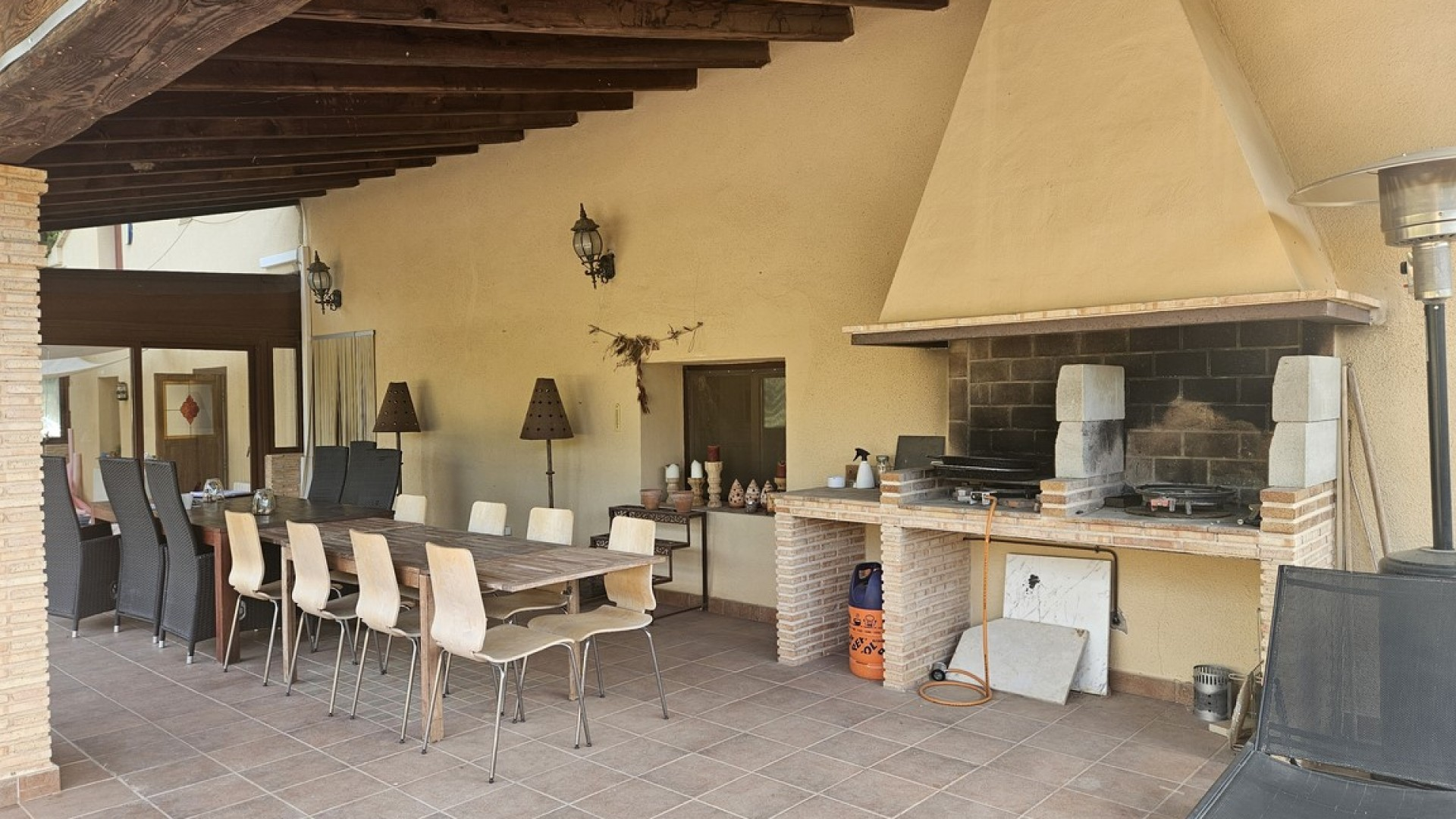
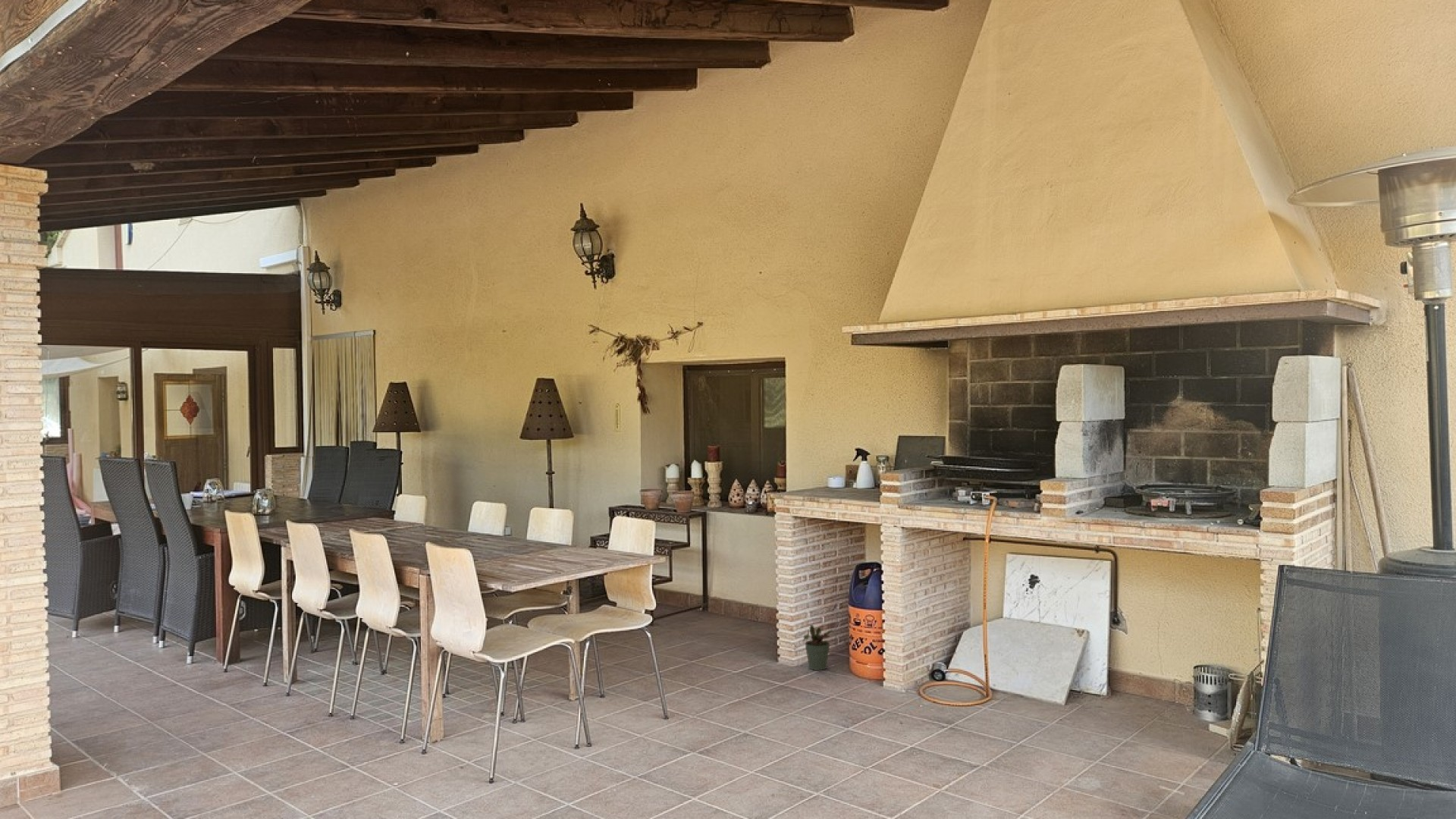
+ potted plant (820, 645)
